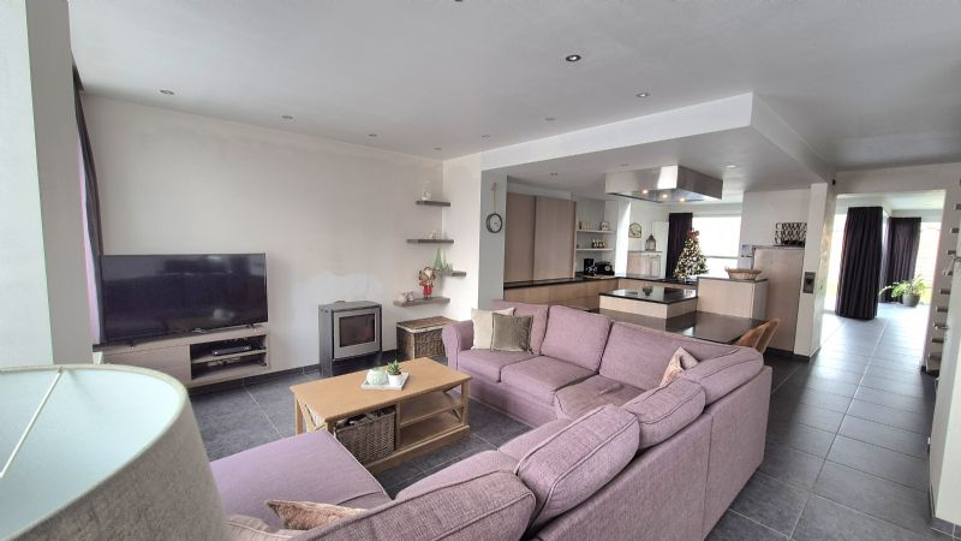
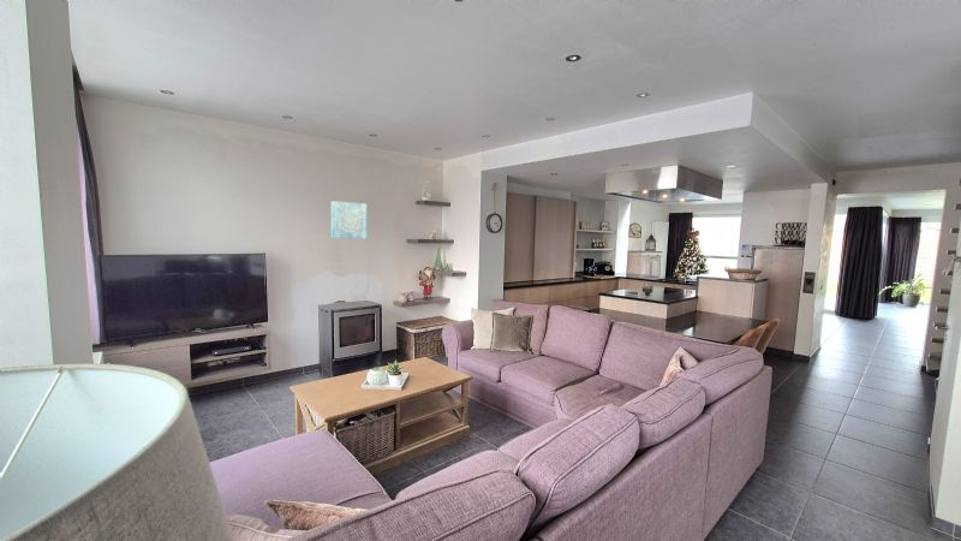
+ wall art (348, 220)
